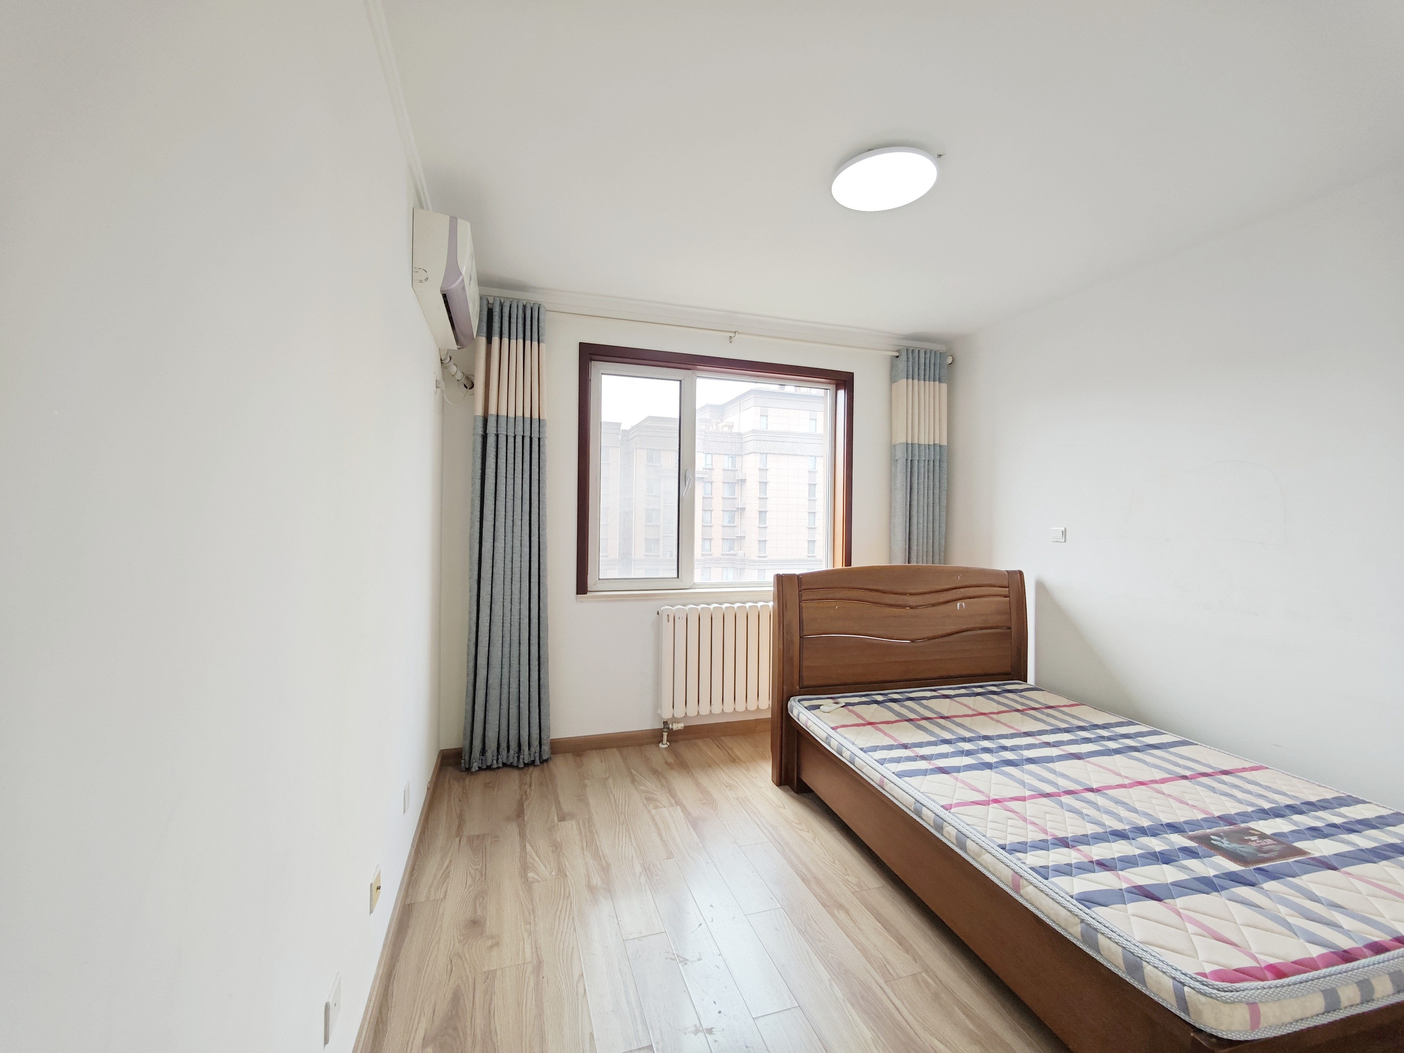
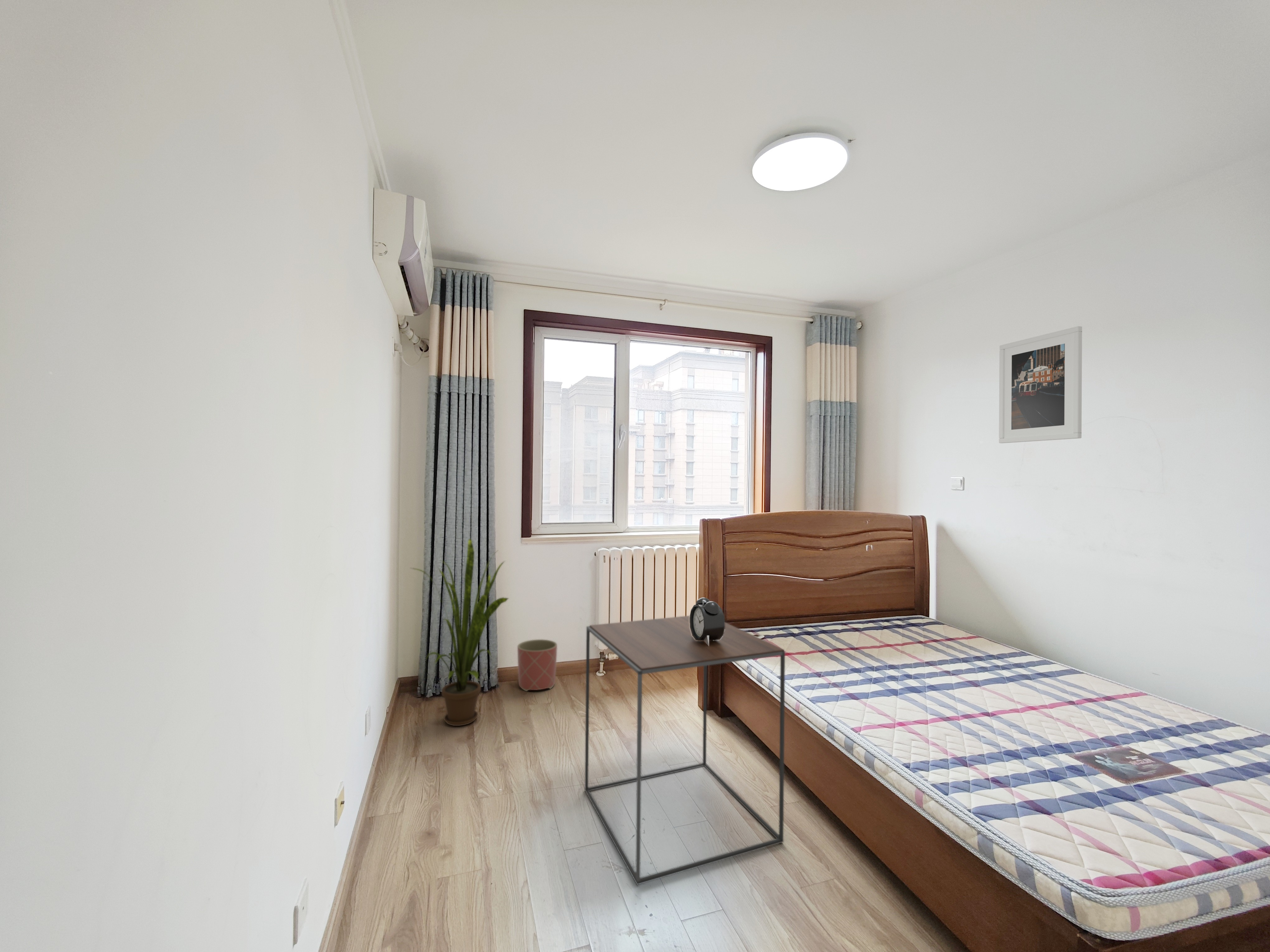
+ planter (537, 665)
+ house plant (459, 630)
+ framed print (1037, 389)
+ side table (703, 725)
+ alarm clock (706, 619)
